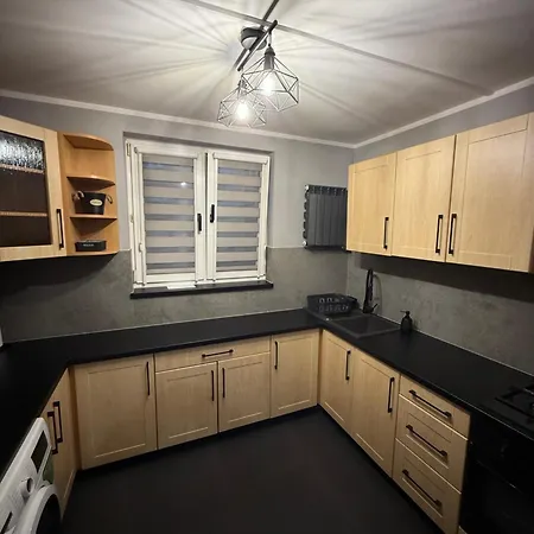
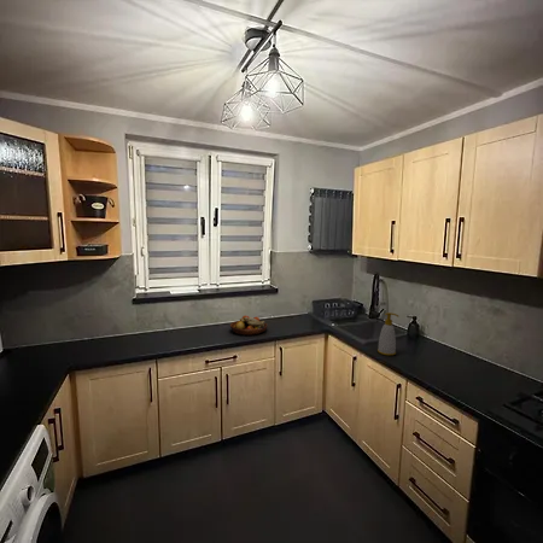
+ soap bottle (387, 332)
+ fruit bowl (249, 322)
